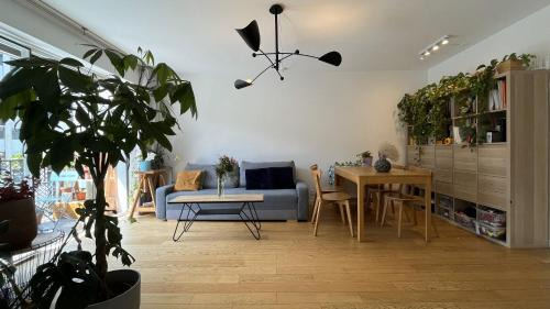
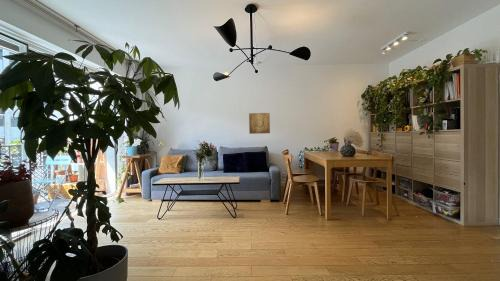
+ wall art (259, 123)
